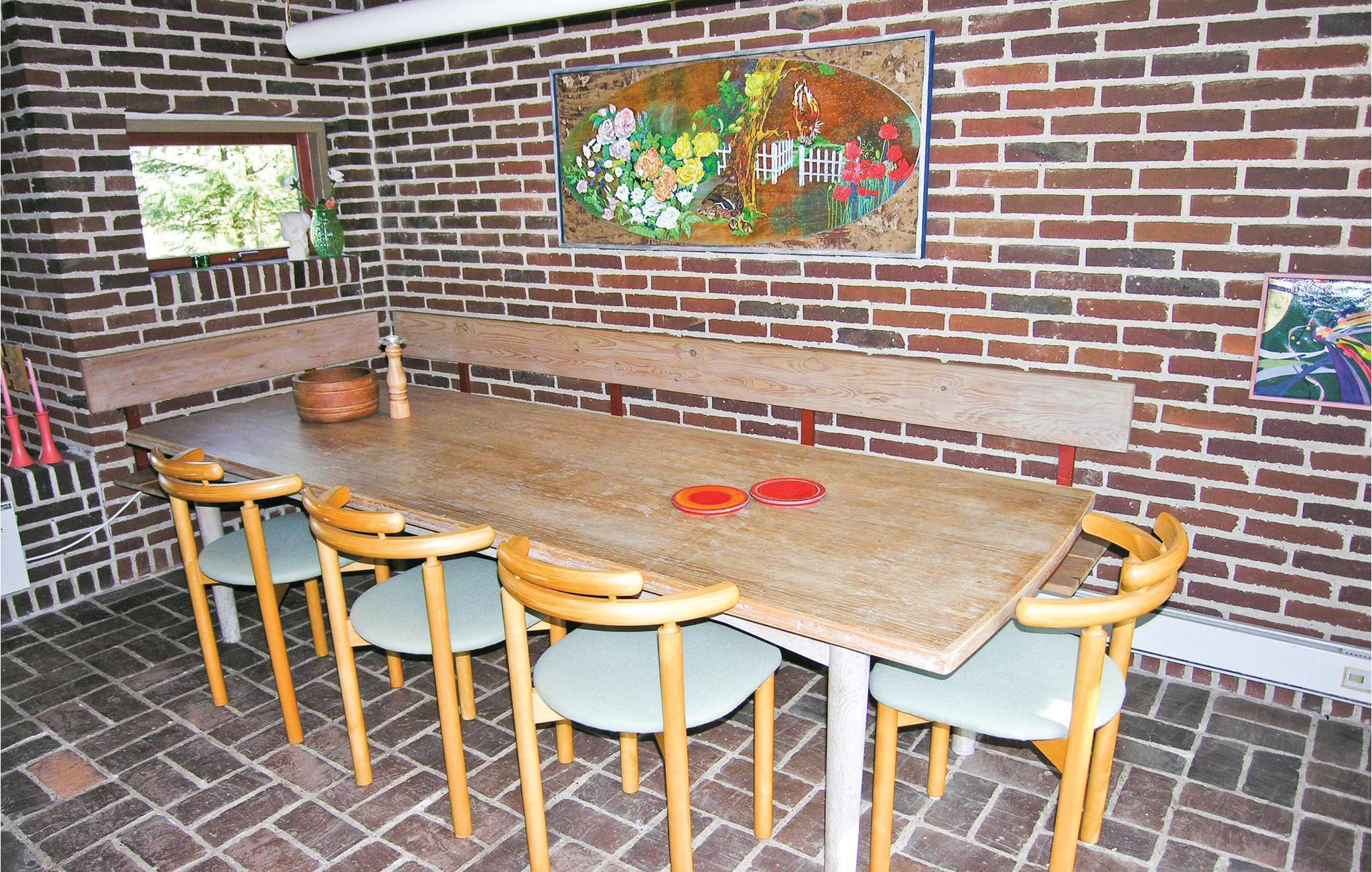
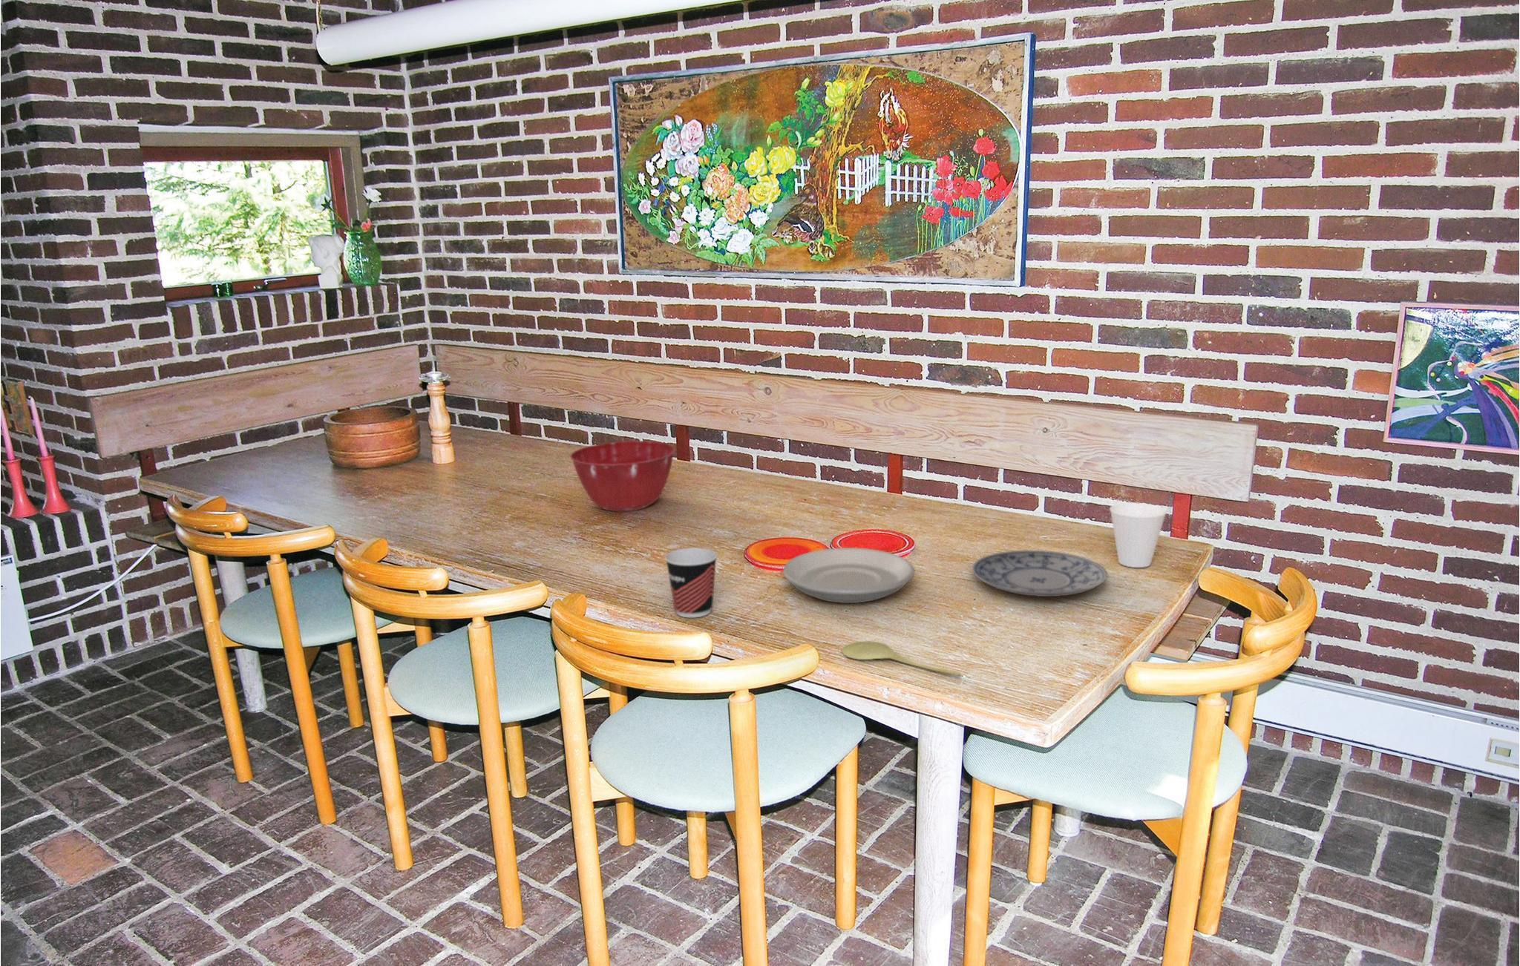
+ mixing bowl (624, 479)
+ plate (849, 577)
+ spoon (901, 658)
+ cup (691, 583)
+ plate (1038, 576)
+ cup (1137, 536)
